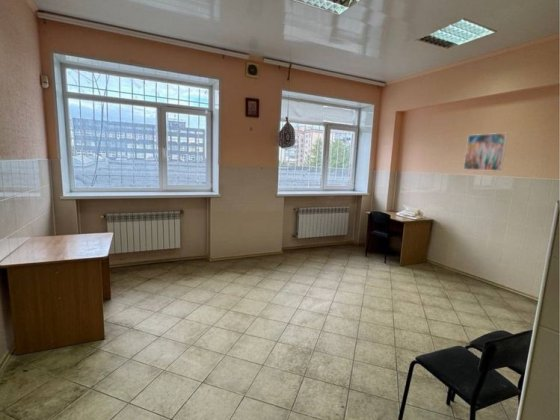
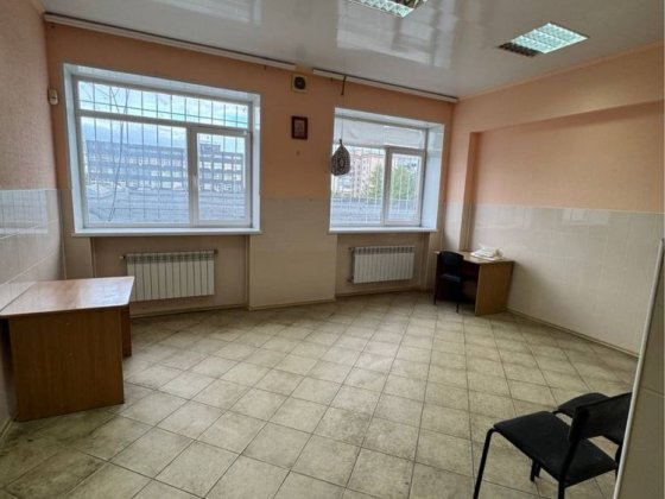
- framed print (484, 152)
